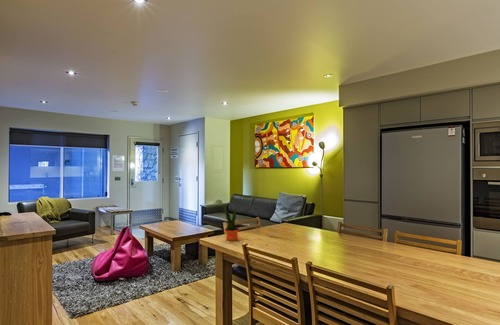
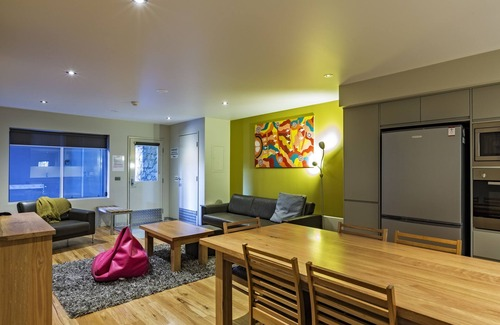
- potted plant (229, 222)
